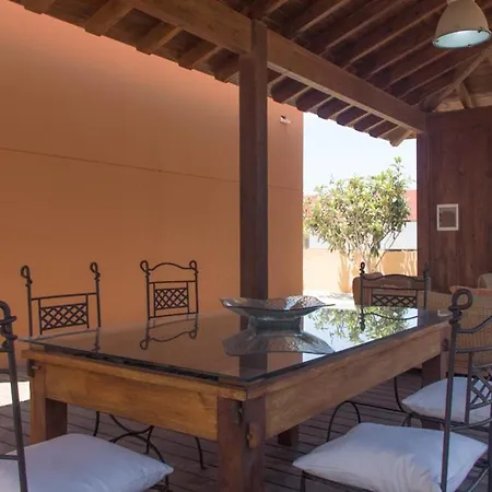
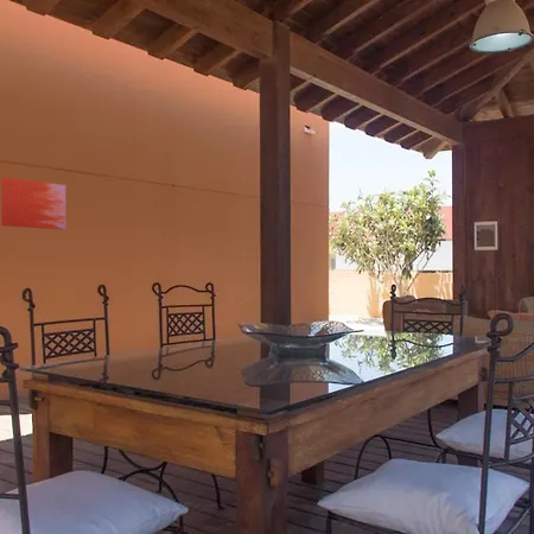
+ wall art (34, 204)
